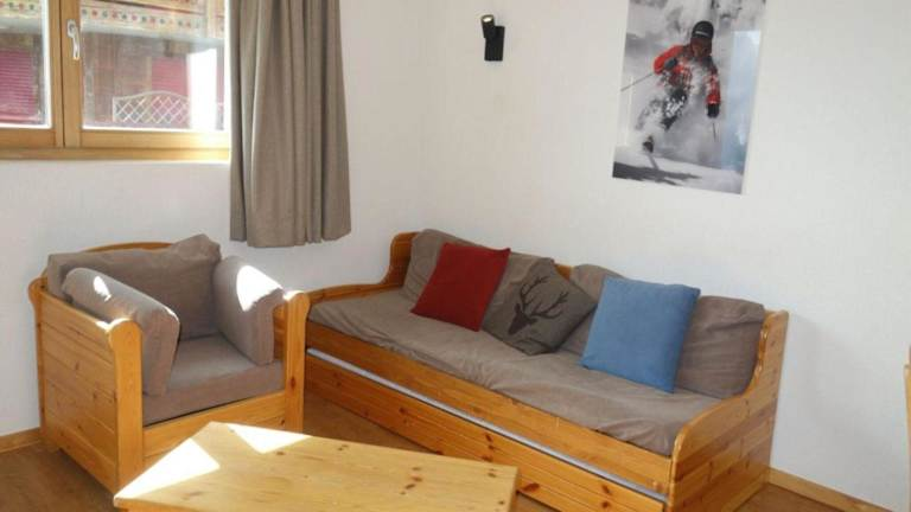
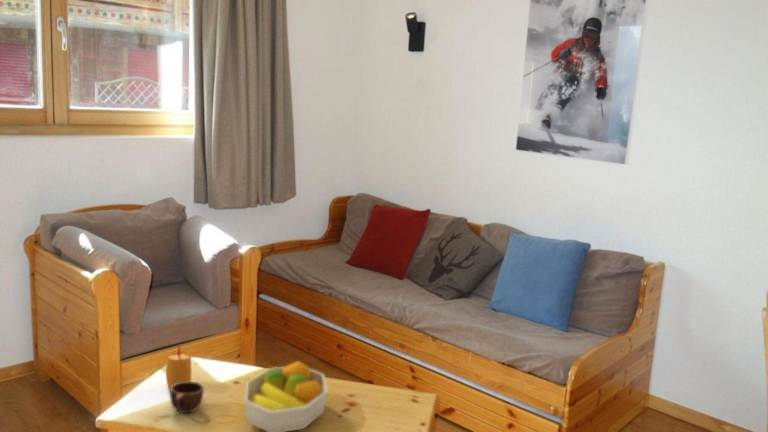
+ candle (178, 364)
+ fruit bowl (286, 394)
+ mug (187, 399)
